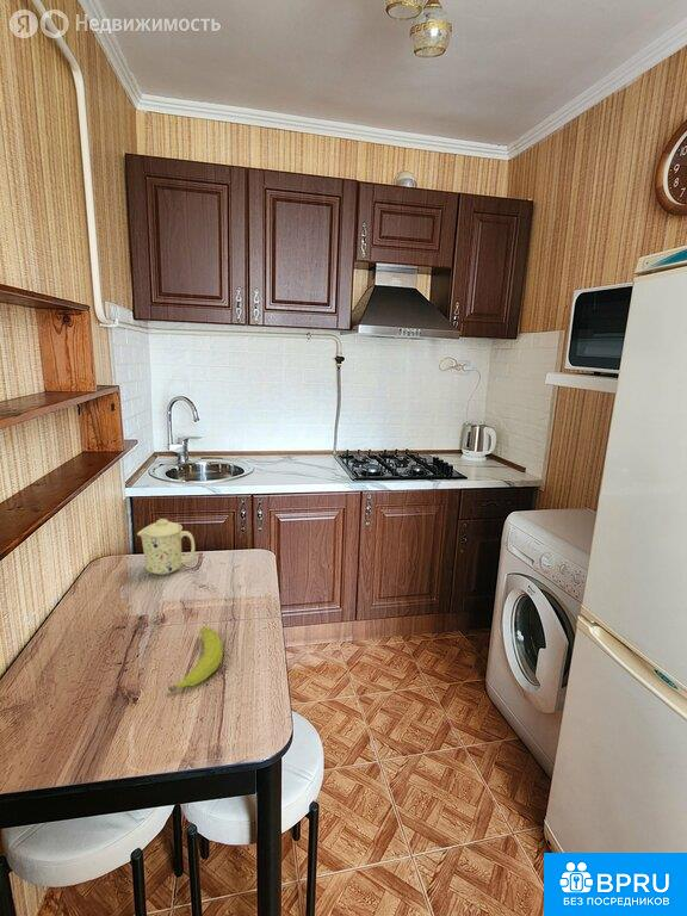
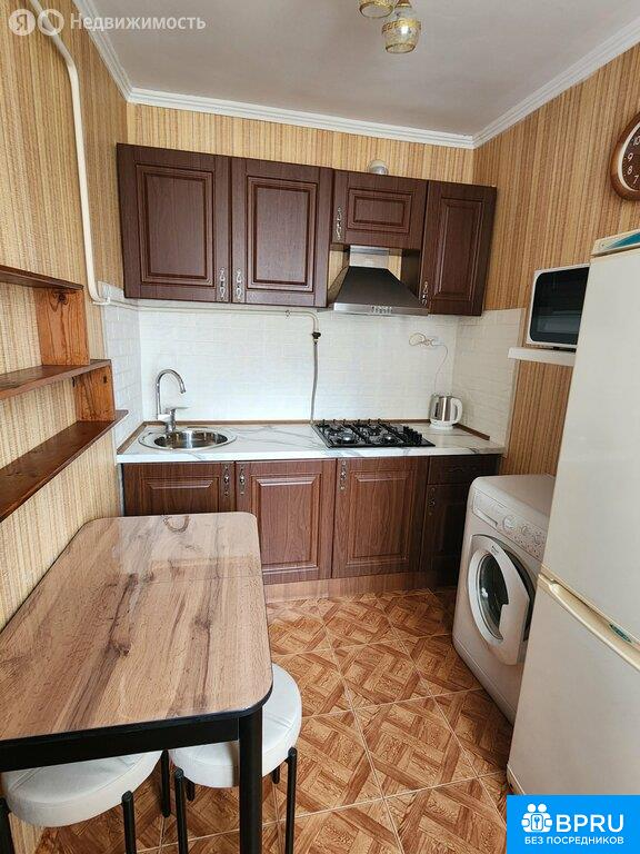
- fruit (202, 656)
- mug (166, 545)
